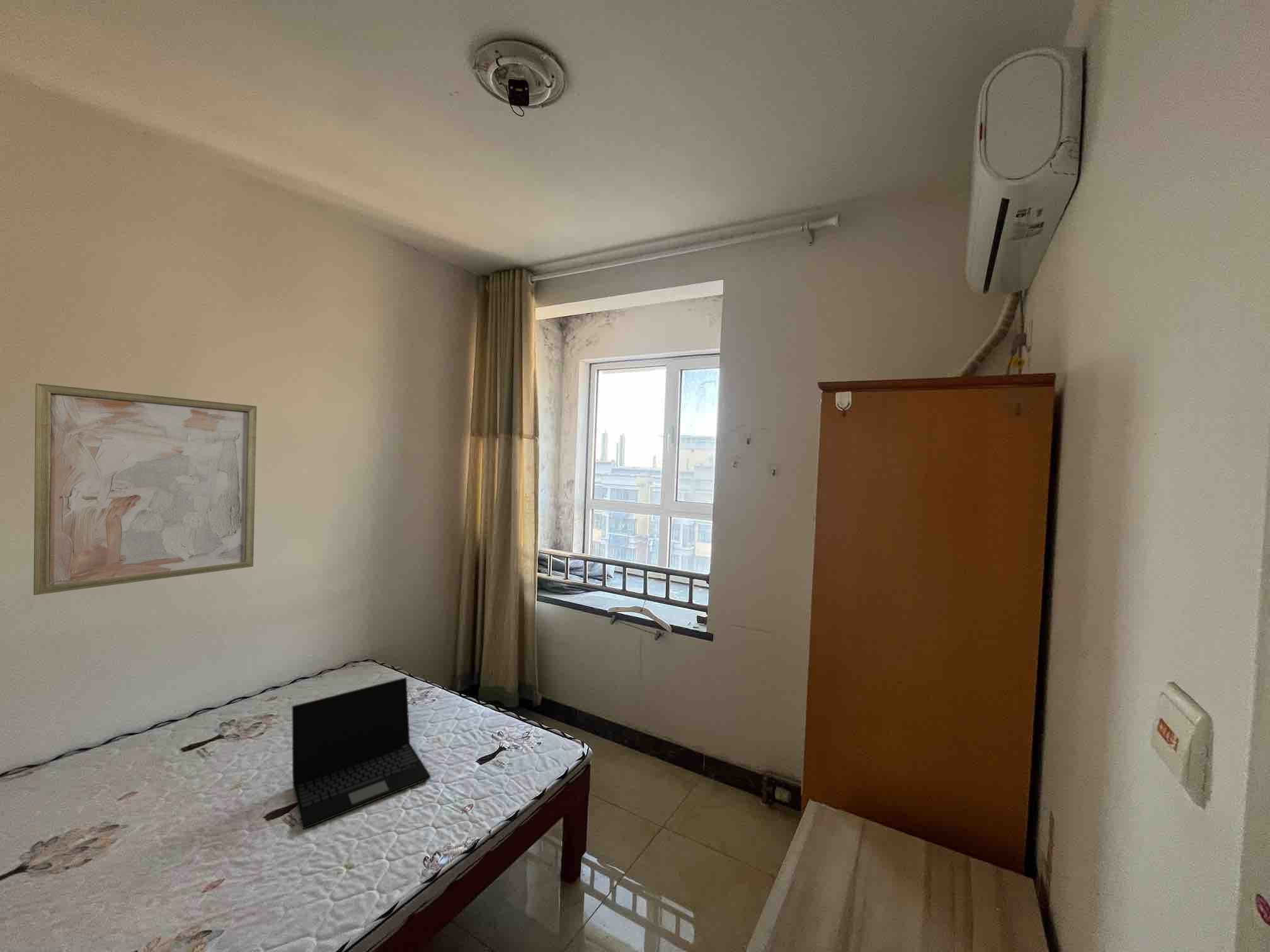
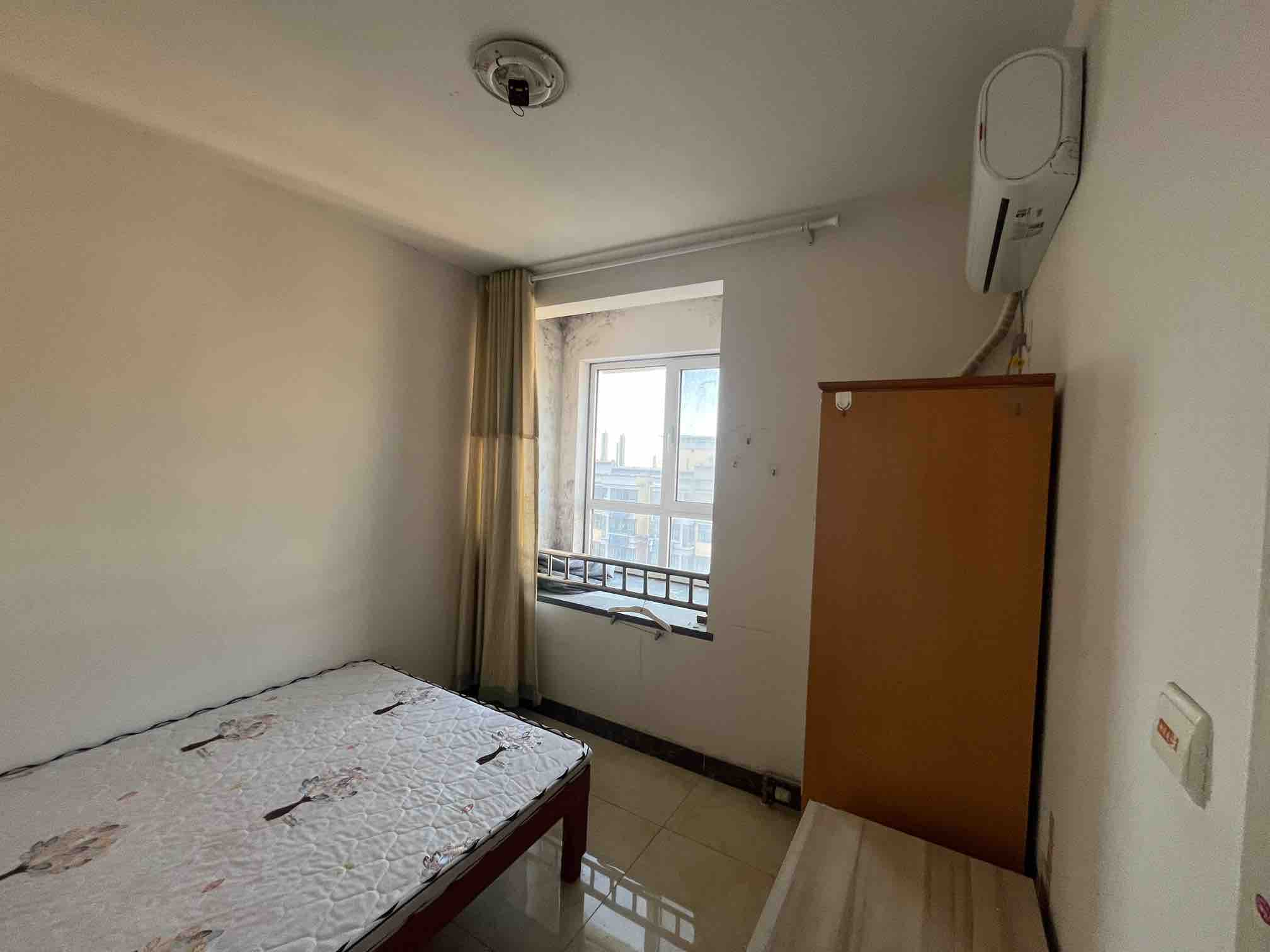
- wall art (160, 488)
- laptop (361, 742)
